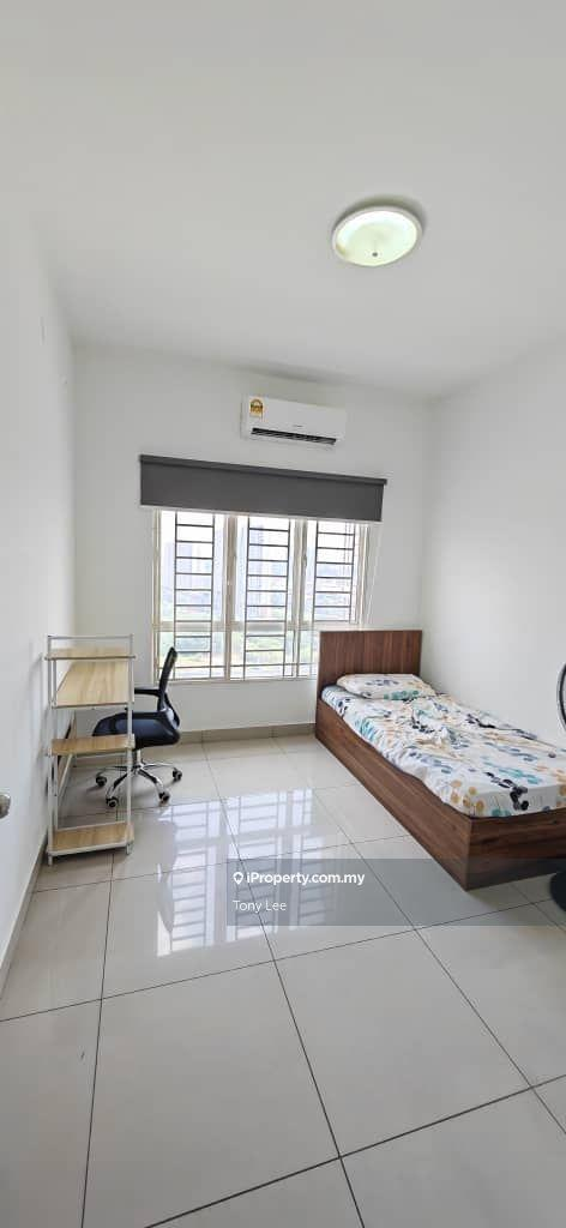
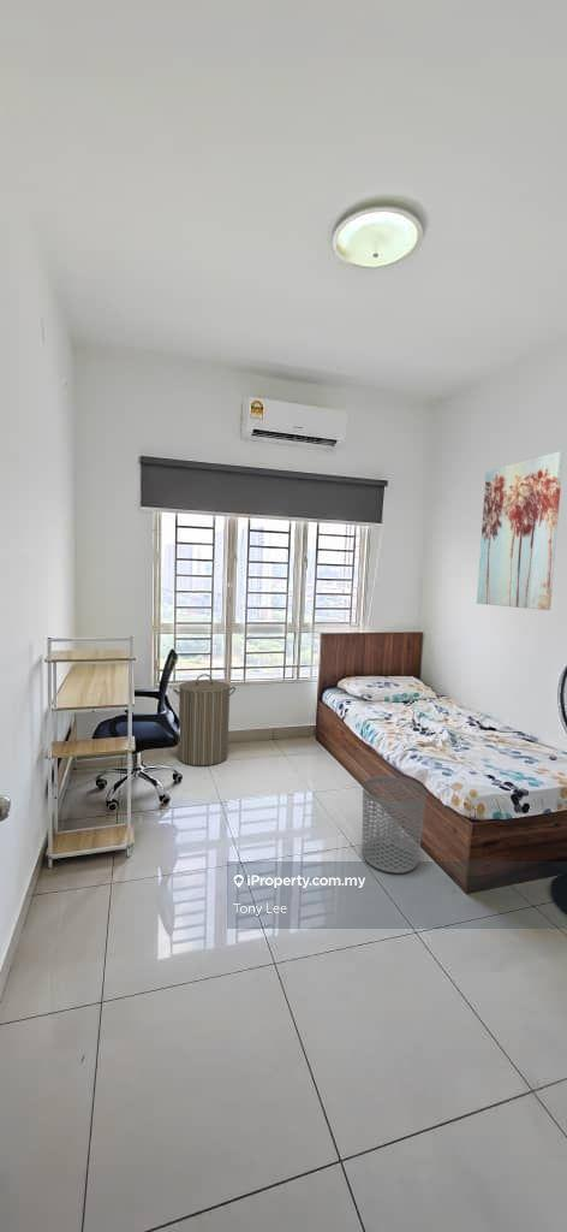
+ laundry hamper (204, 715)
+ waste bin (392, 823)
+ wall art (515, 535)
